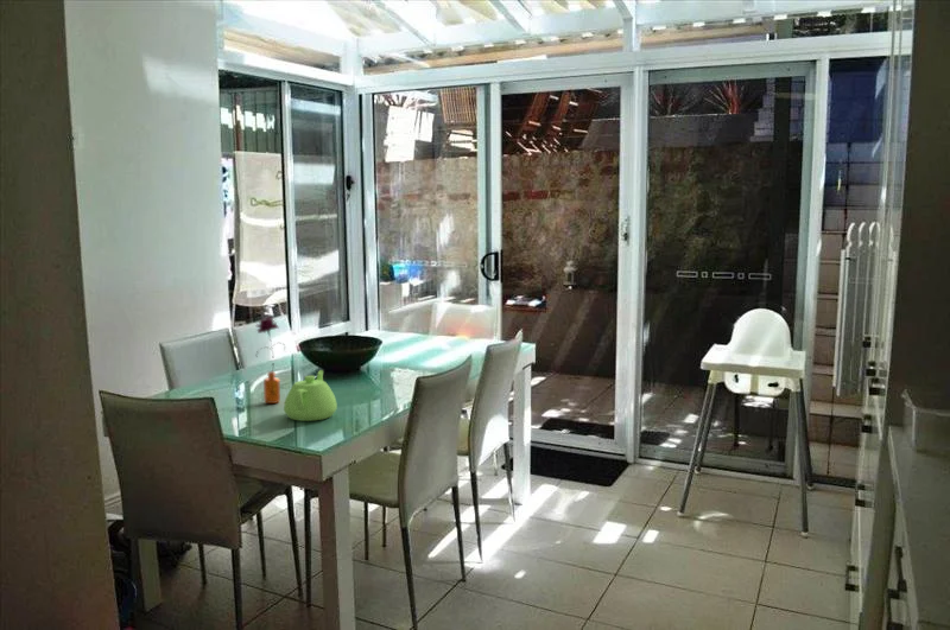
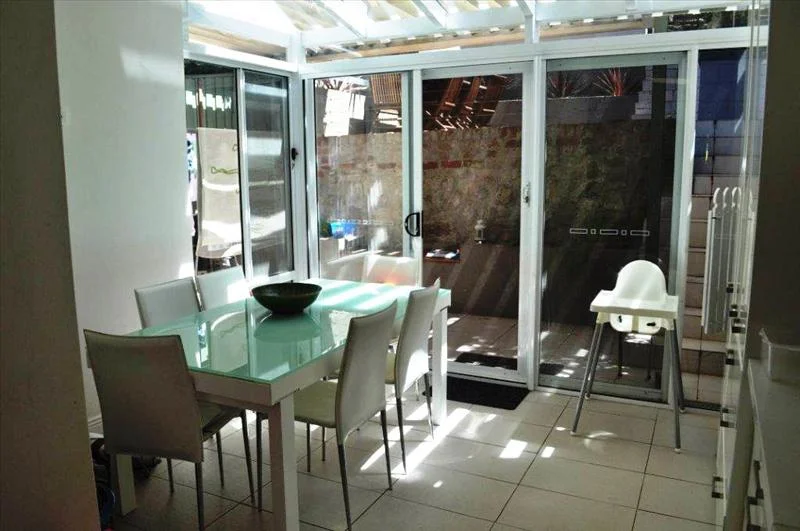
- flower (272, 355)
- teapot (311, 395)
